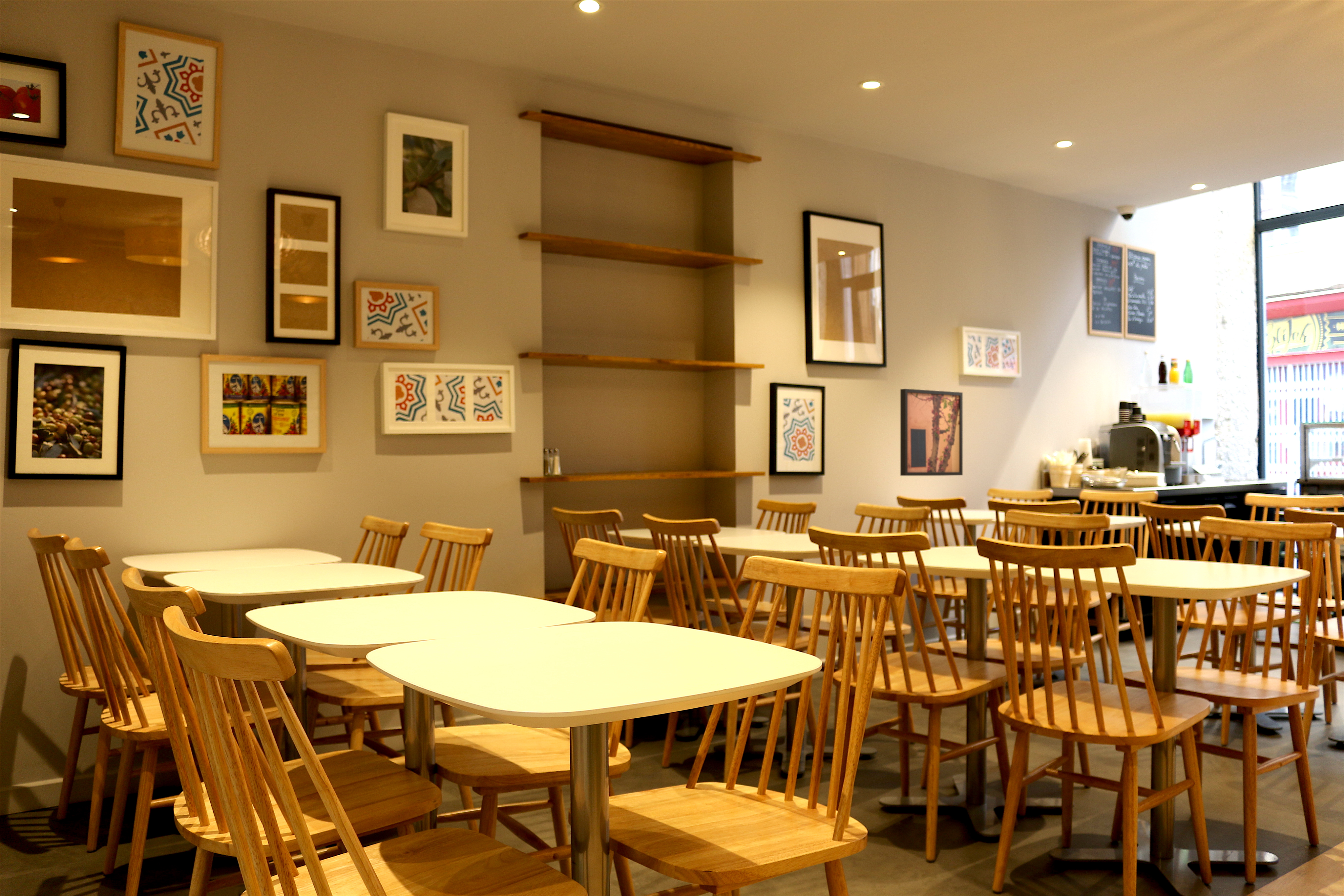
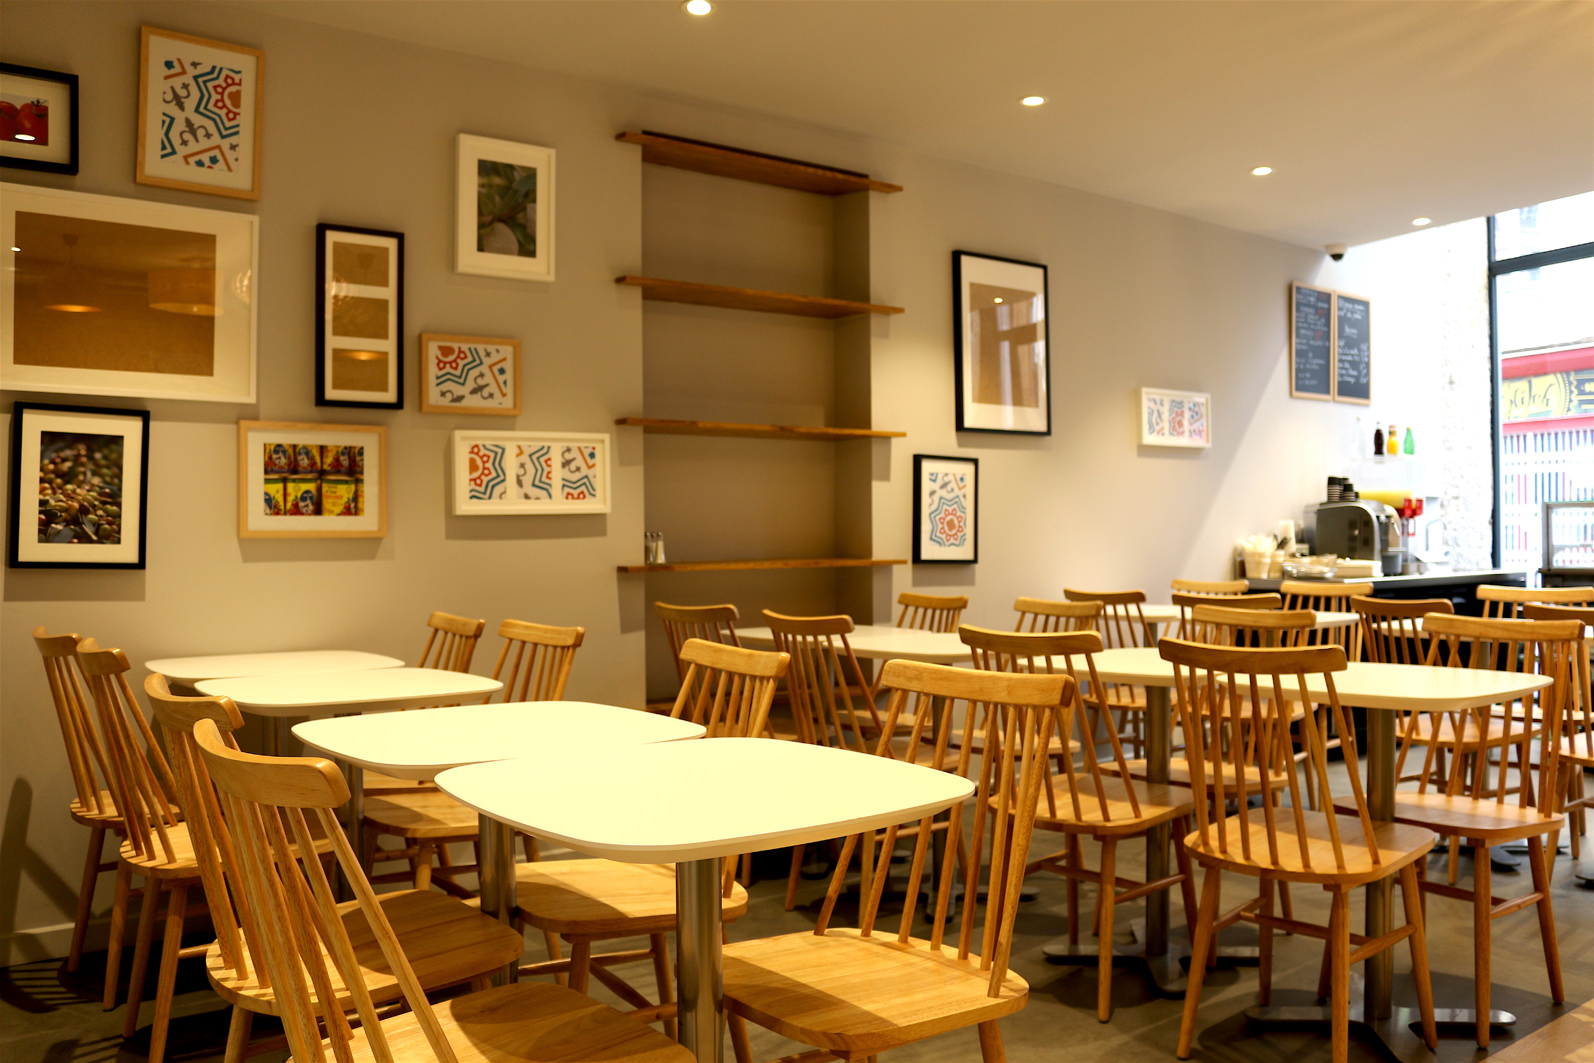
- wall art (932, 433)
